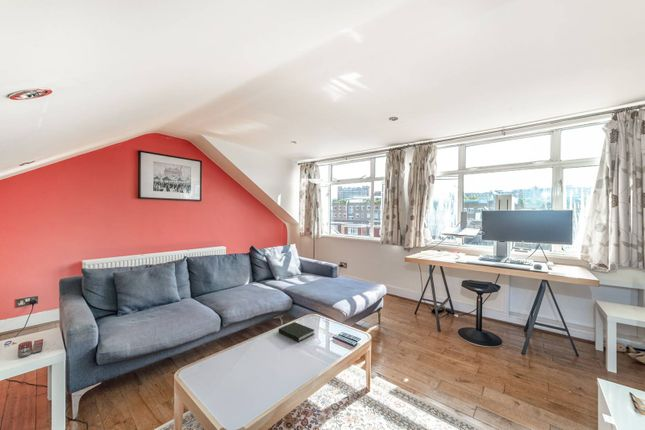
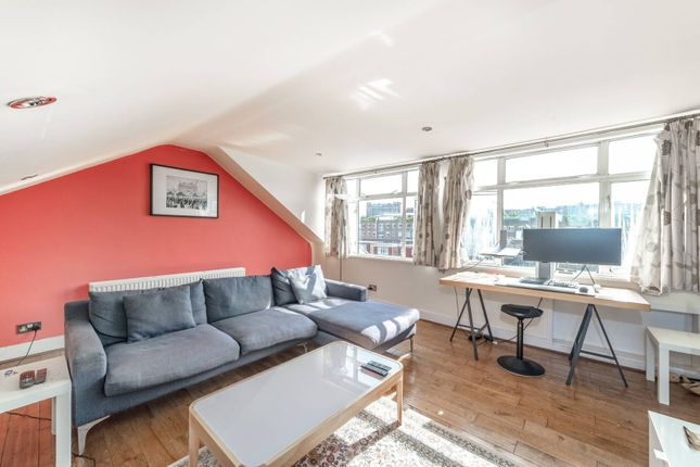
- book (296, 331)
